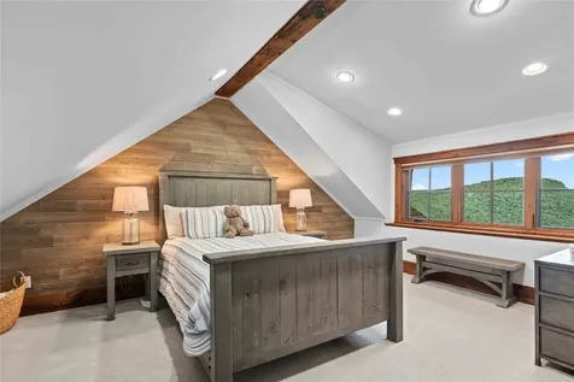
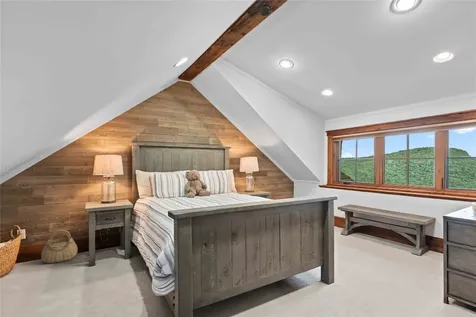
+ basket (60, 245)
